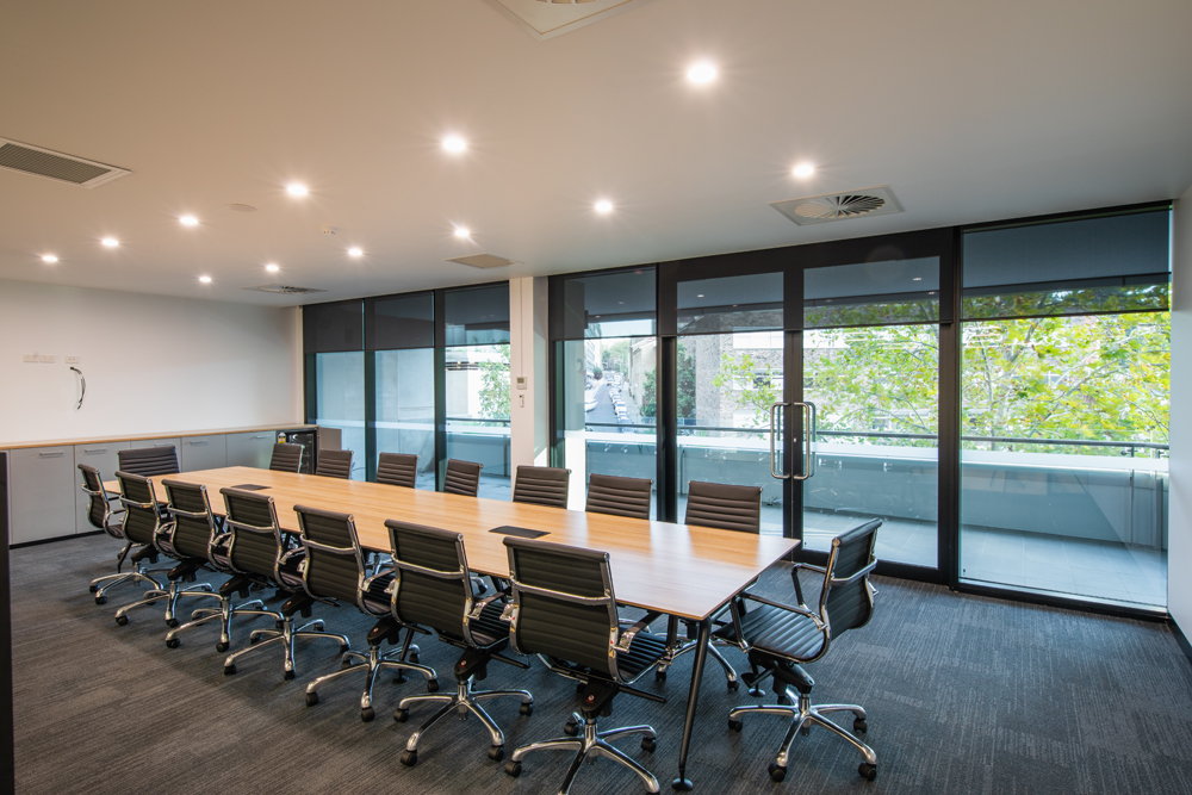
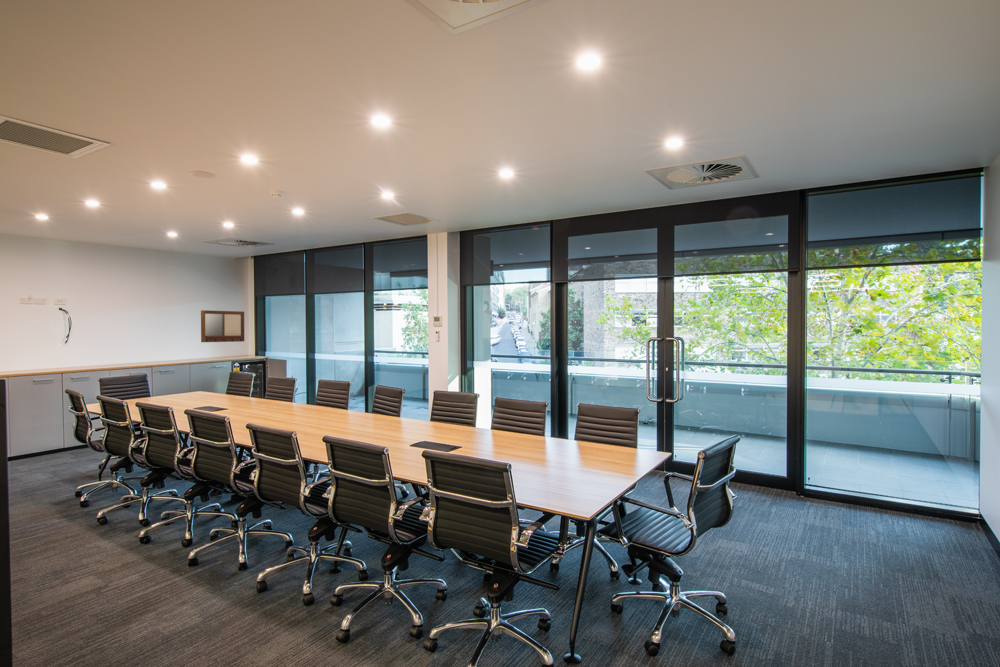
+ writing board (224, 326)
